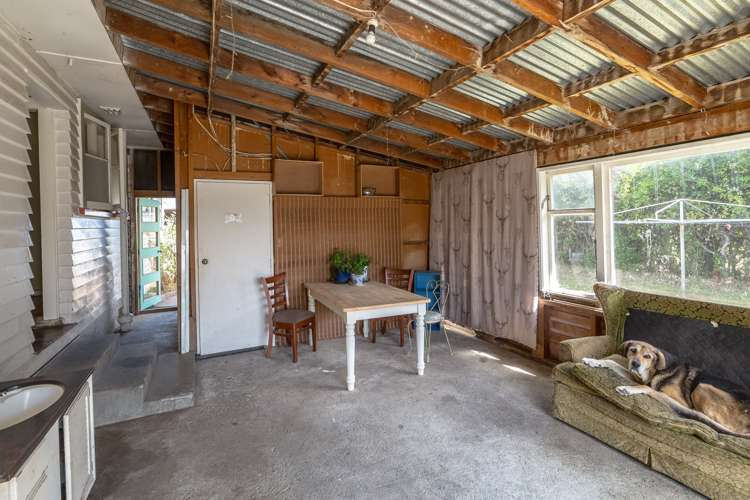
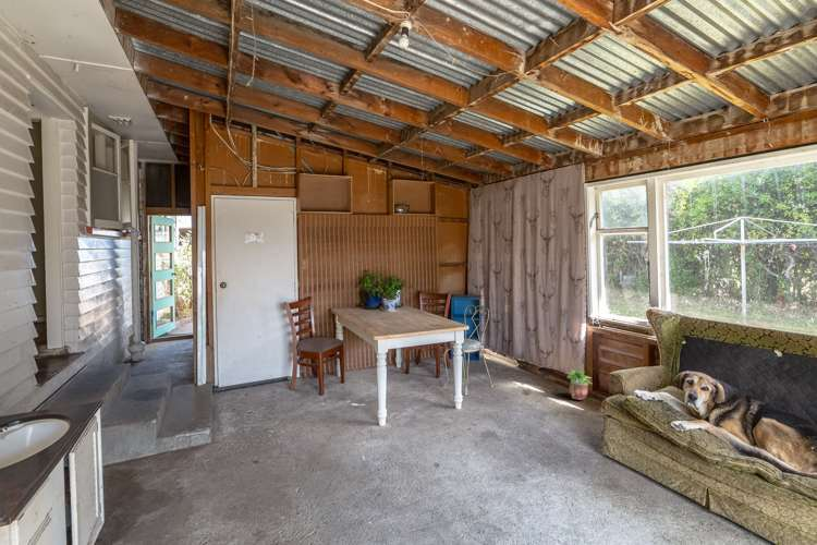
+ potted plant (578, 383)
